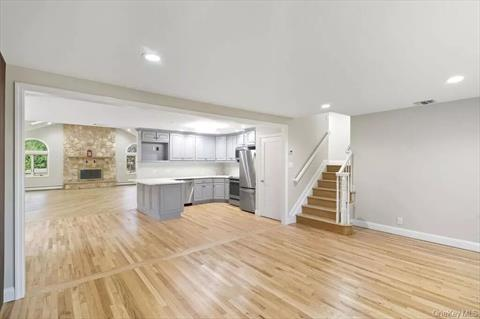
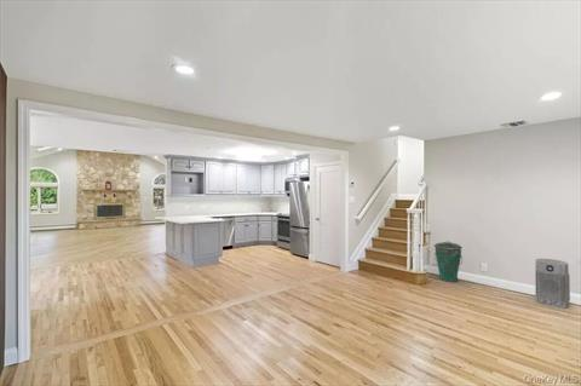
+ air purifier (551, 281)
+ trash can (448, 260)
